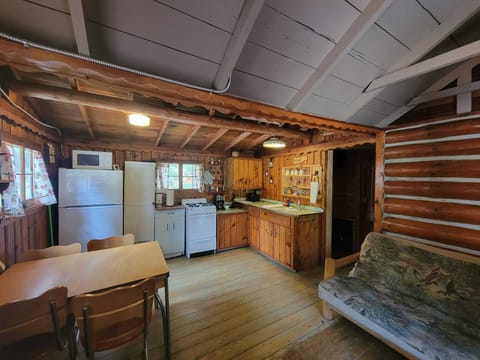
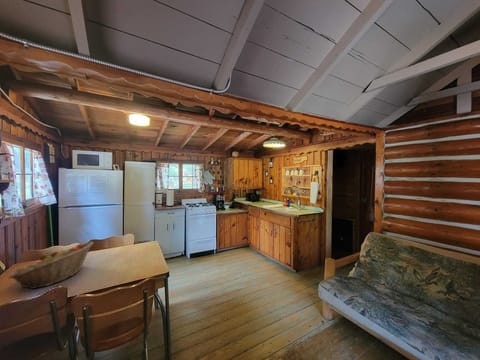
+ fruit basket (57, 262)
